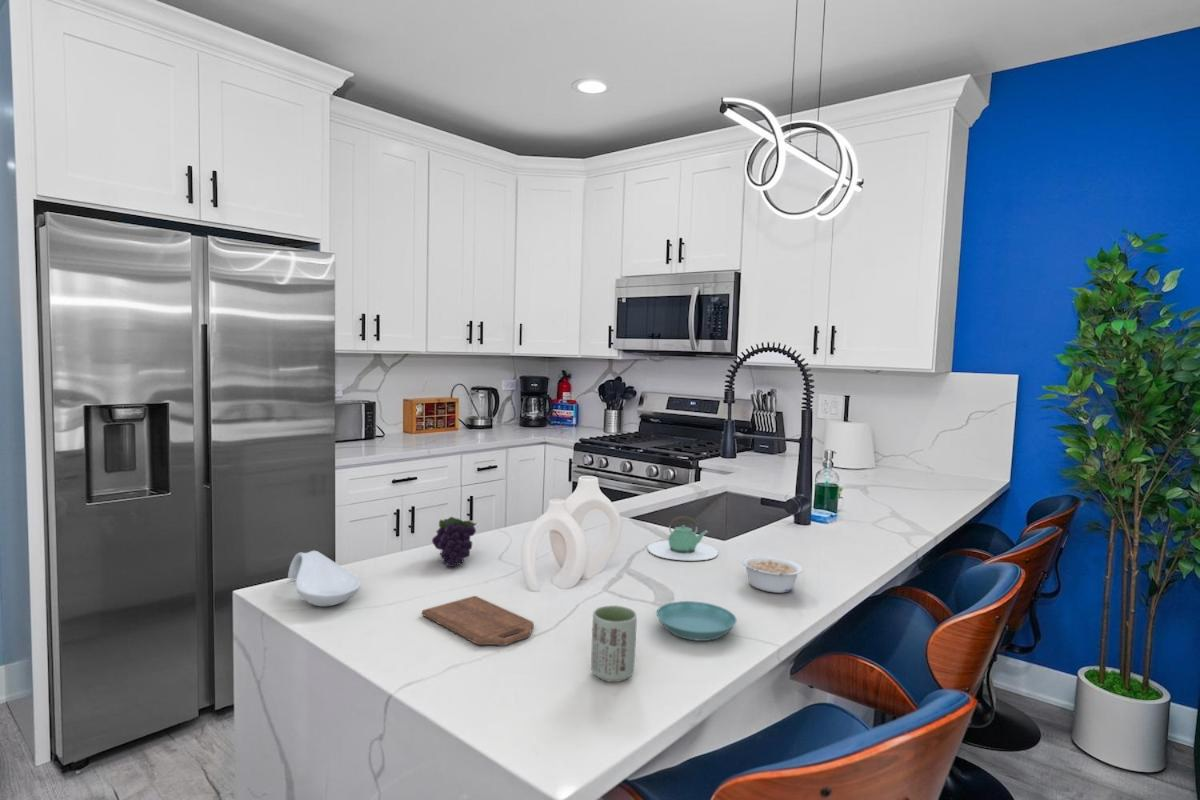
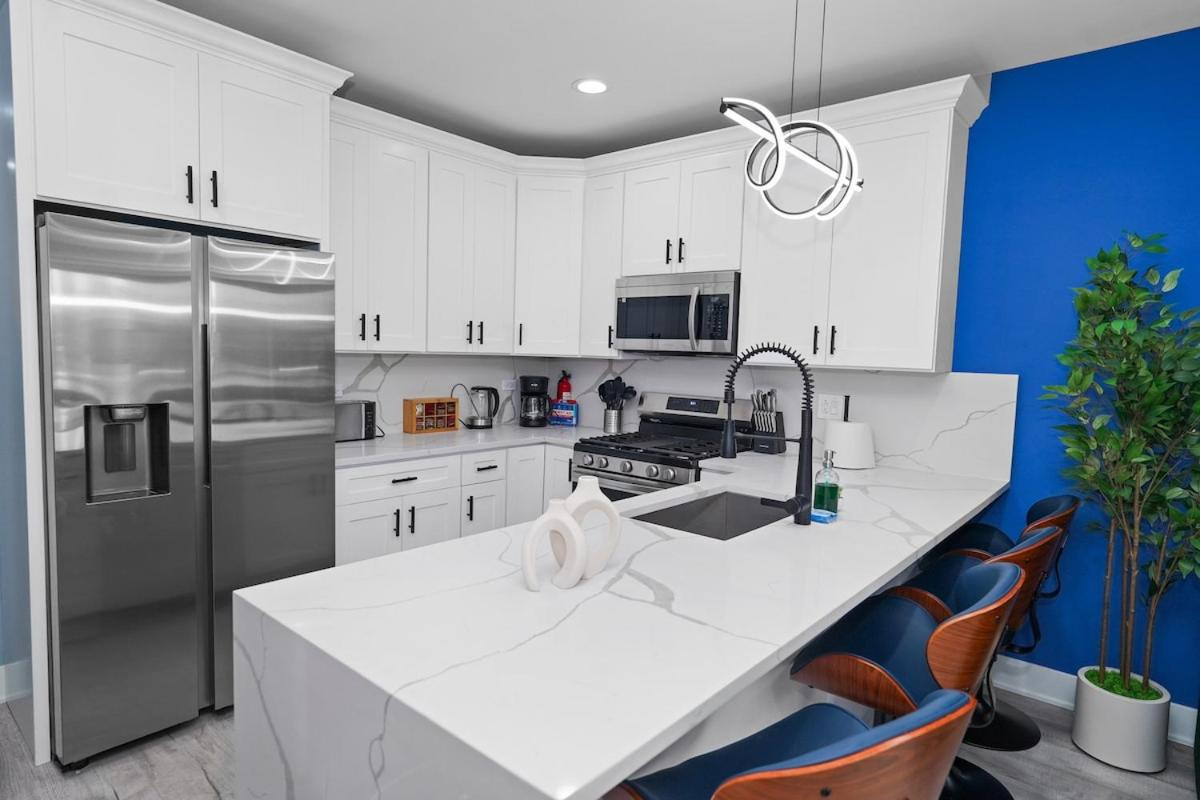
- cup (613, 643)
- saucer (695, 622)
- spoon rest (317, 576)
- fruit (456, 537)
- teapot (683, 533)
- legume (773, 573)
- cutting board (481, 620)
